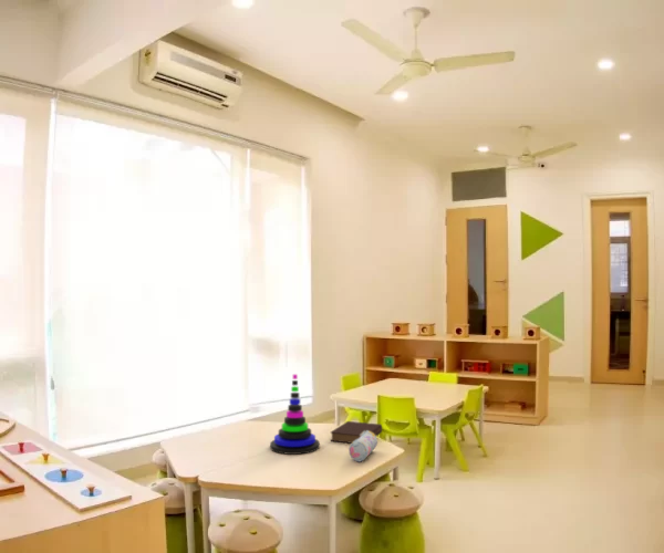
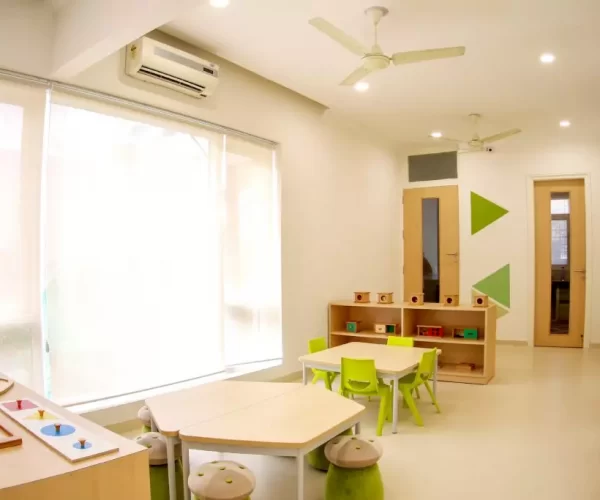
- book (356, 432)
- stacking toy (294, 410)
- pencil case (363, 445)
